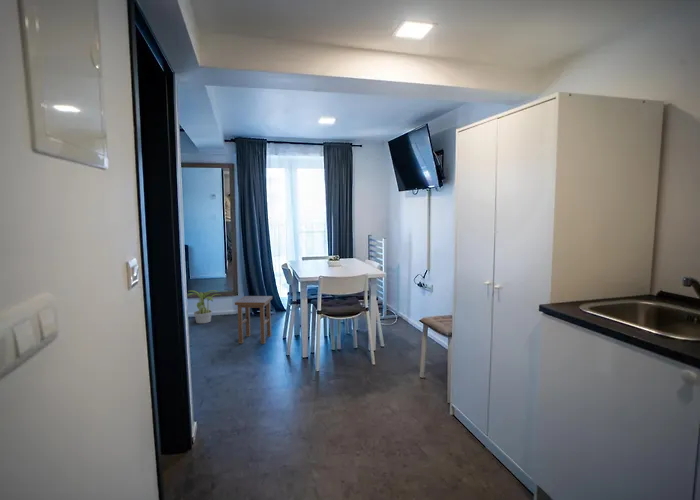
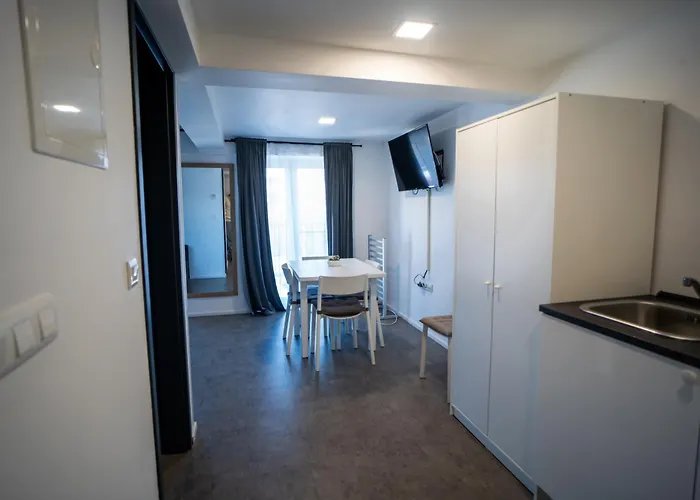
- potted plant (203, 305)
- stool (249, 319)
